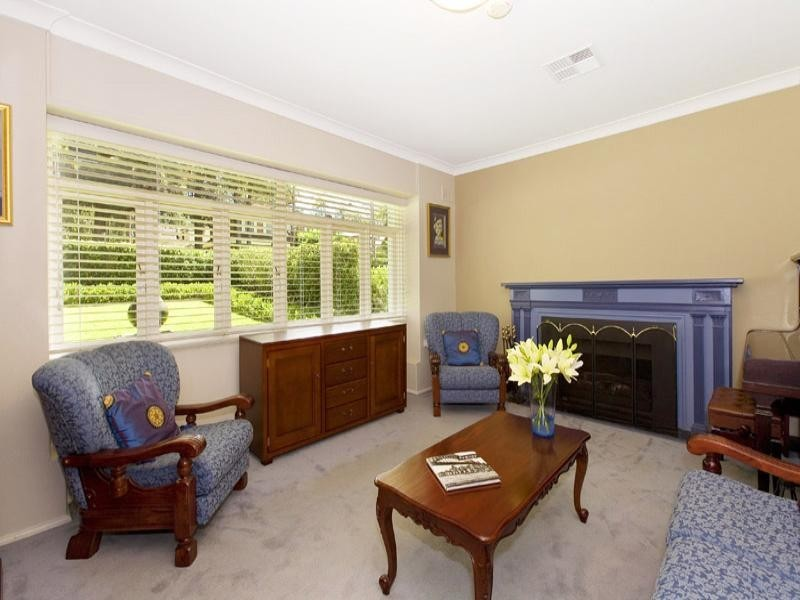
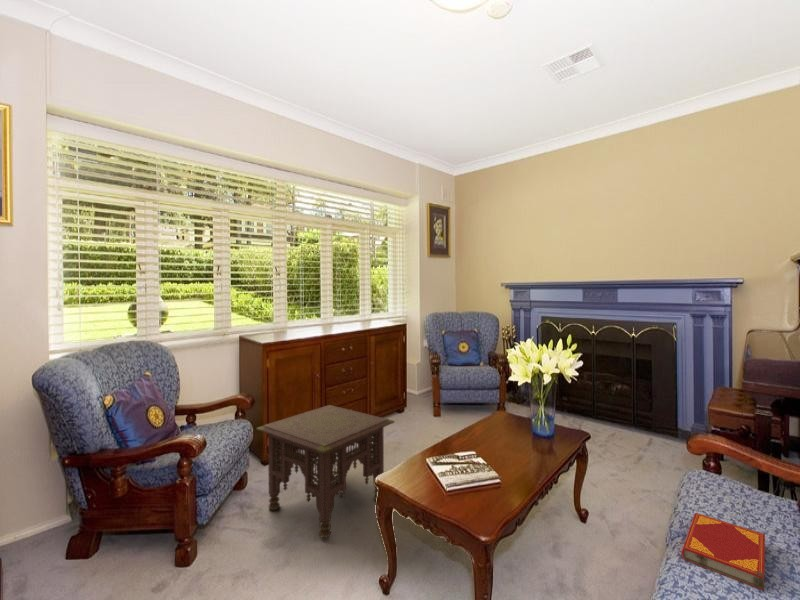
+ side table (327, 462)
+ hardback book (724, 546)
